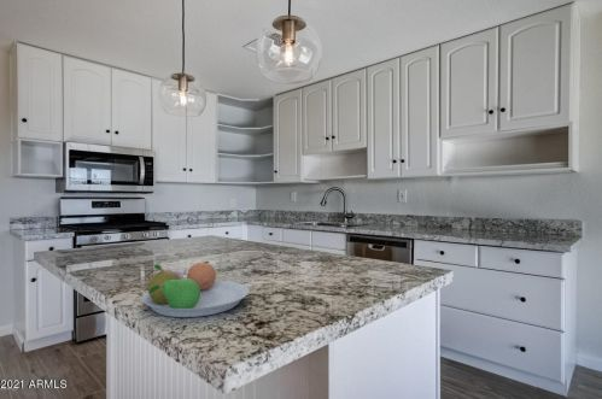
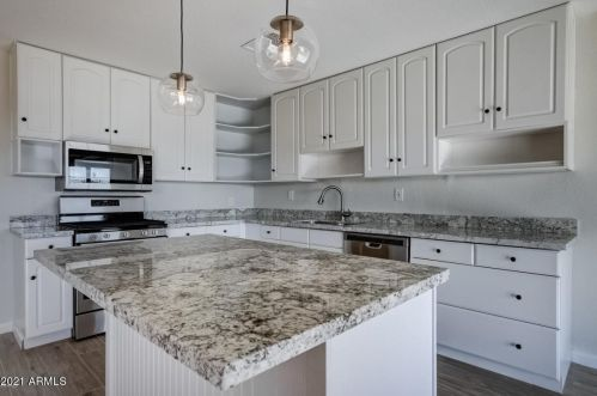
- fruit bowl (193, 283)
